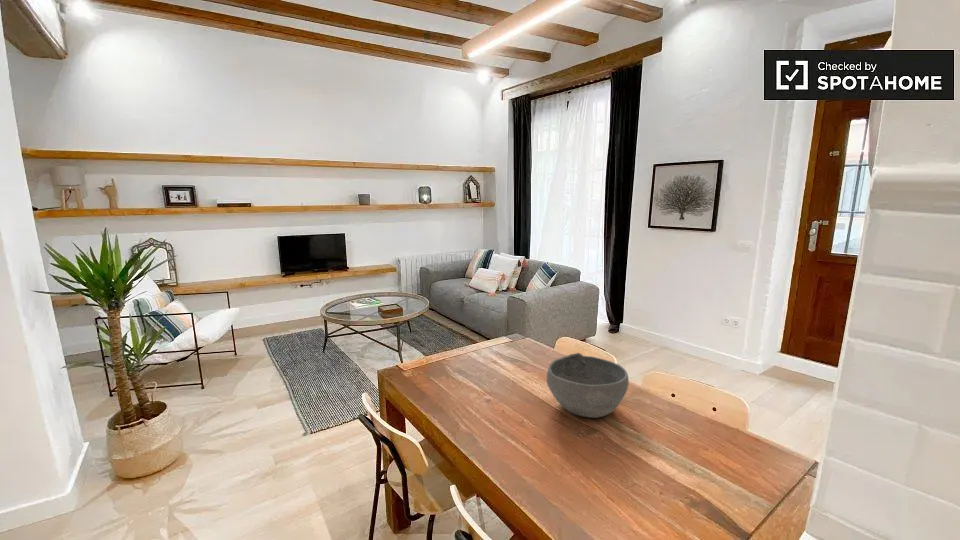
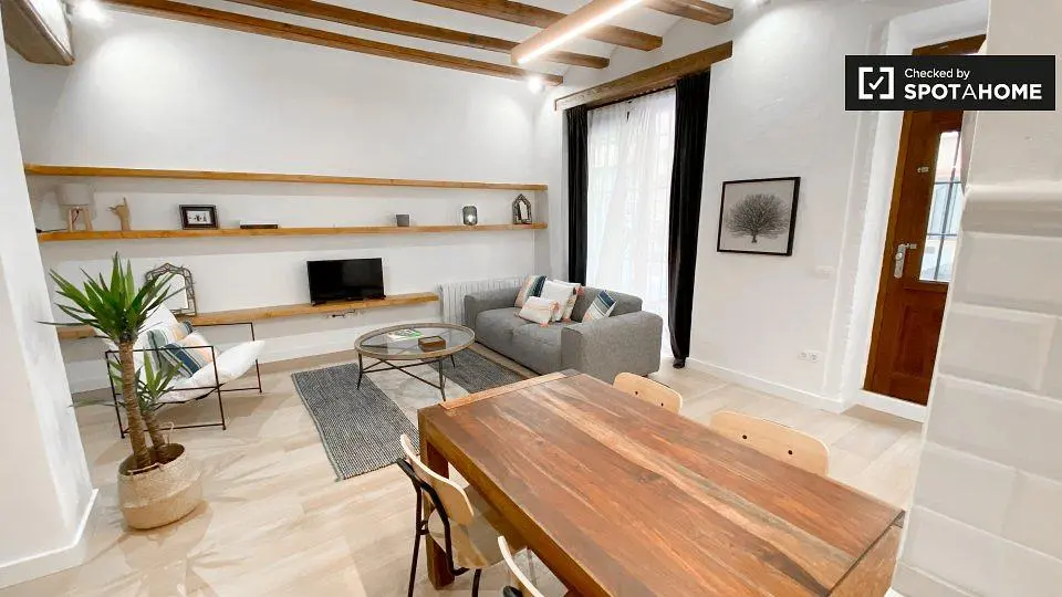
- bowl (586, 386)
